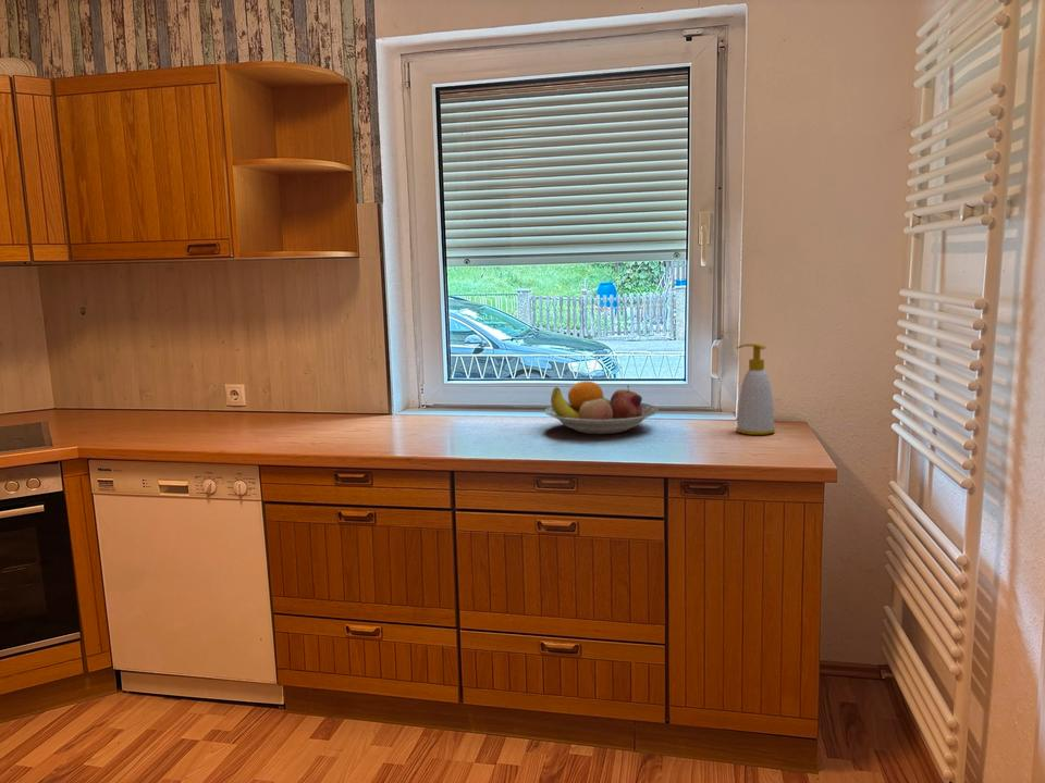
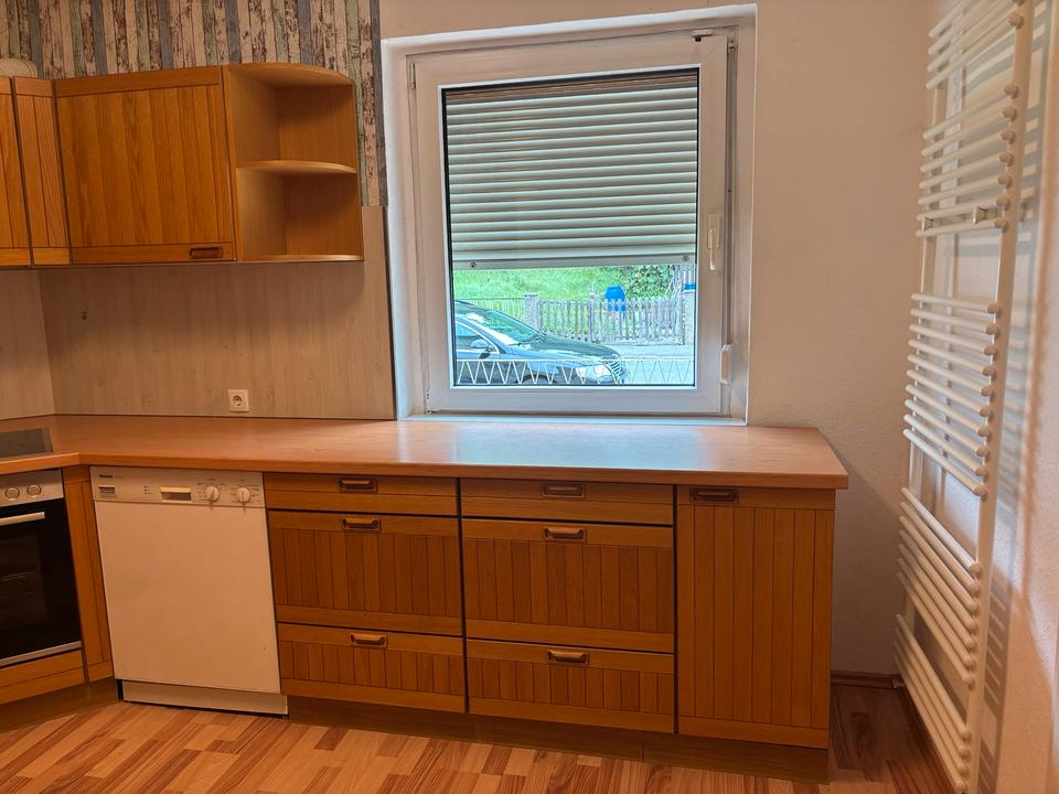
- soap bottle (755, 388)
- fruit bowl (601, 405)
